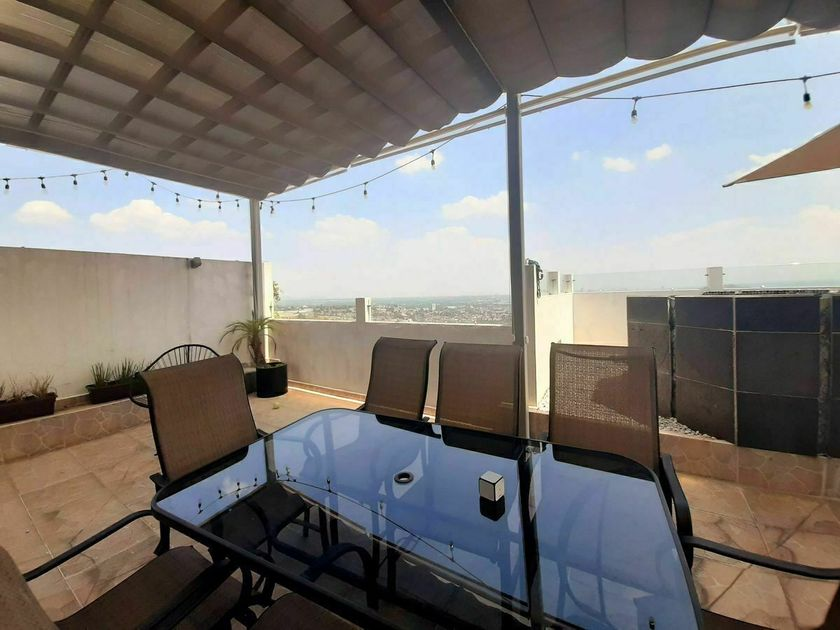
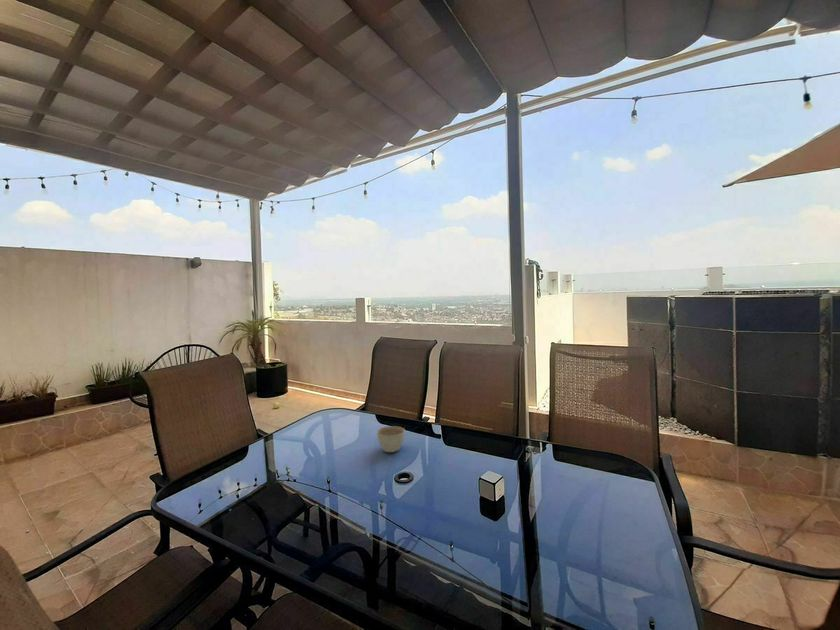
+ planter bowl (391, 440)
